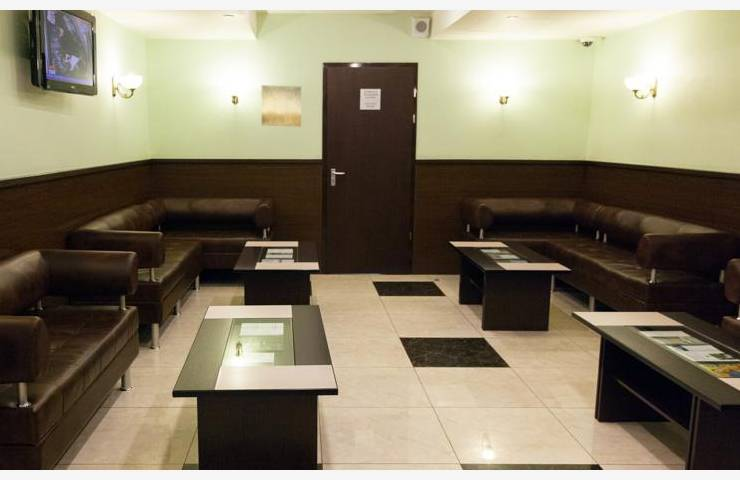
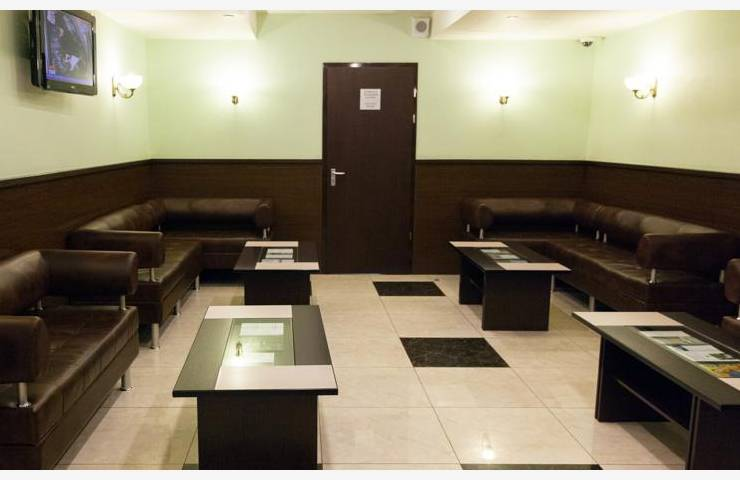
- wall art (281, 106)
